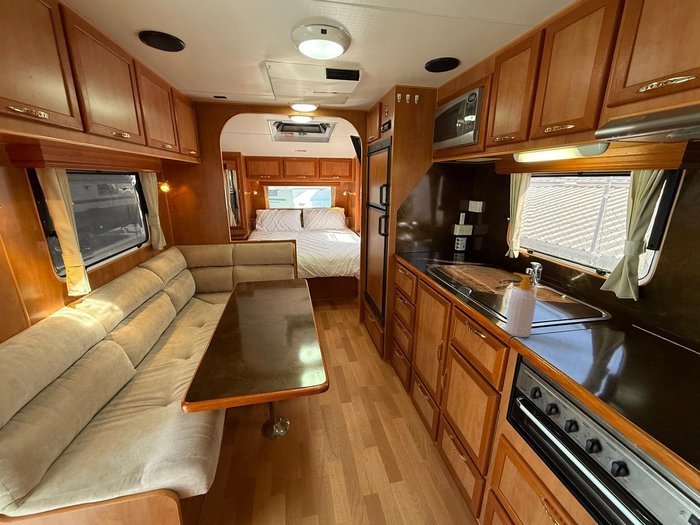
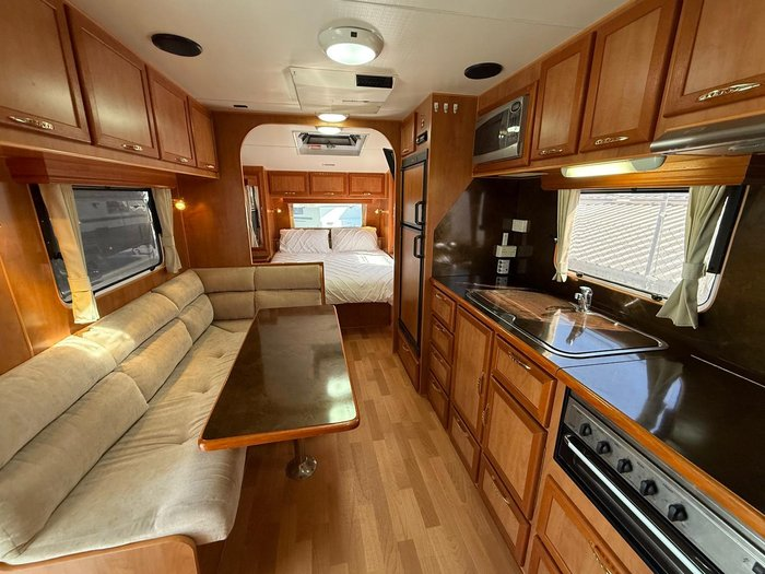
- soap bottle (521, 304)
